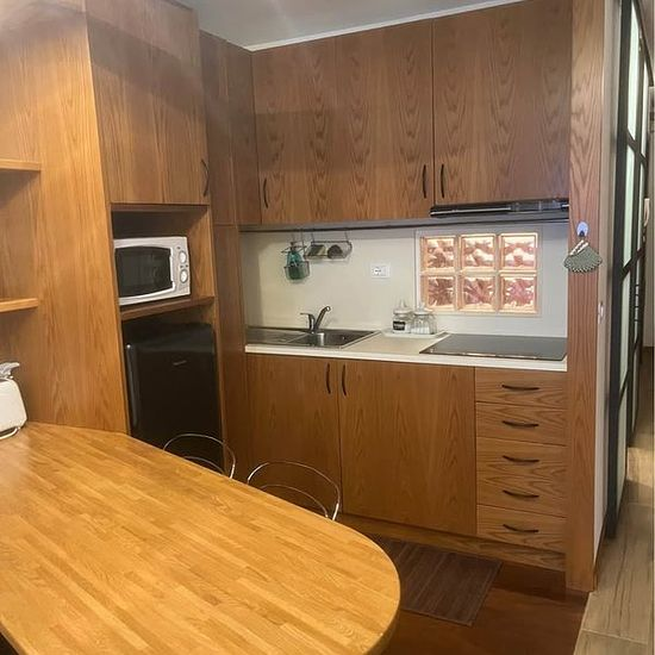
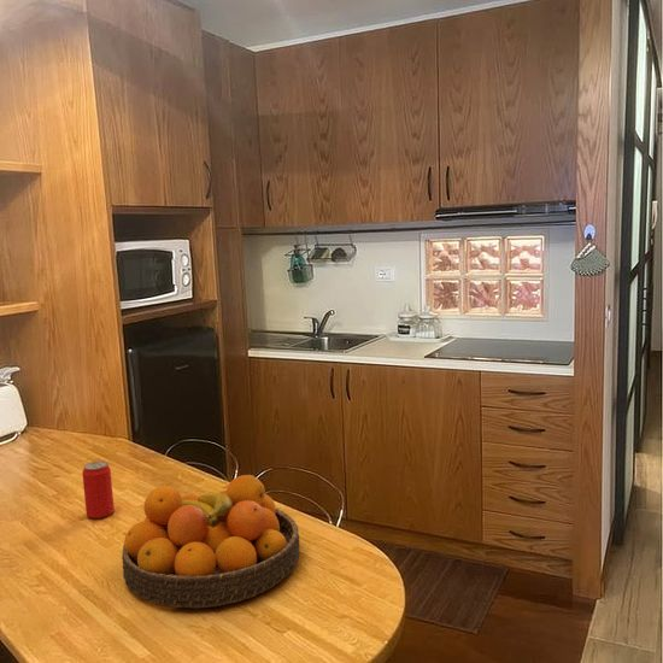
+ fruit bowl (211, 524)
+ beverage can (98, 488)
